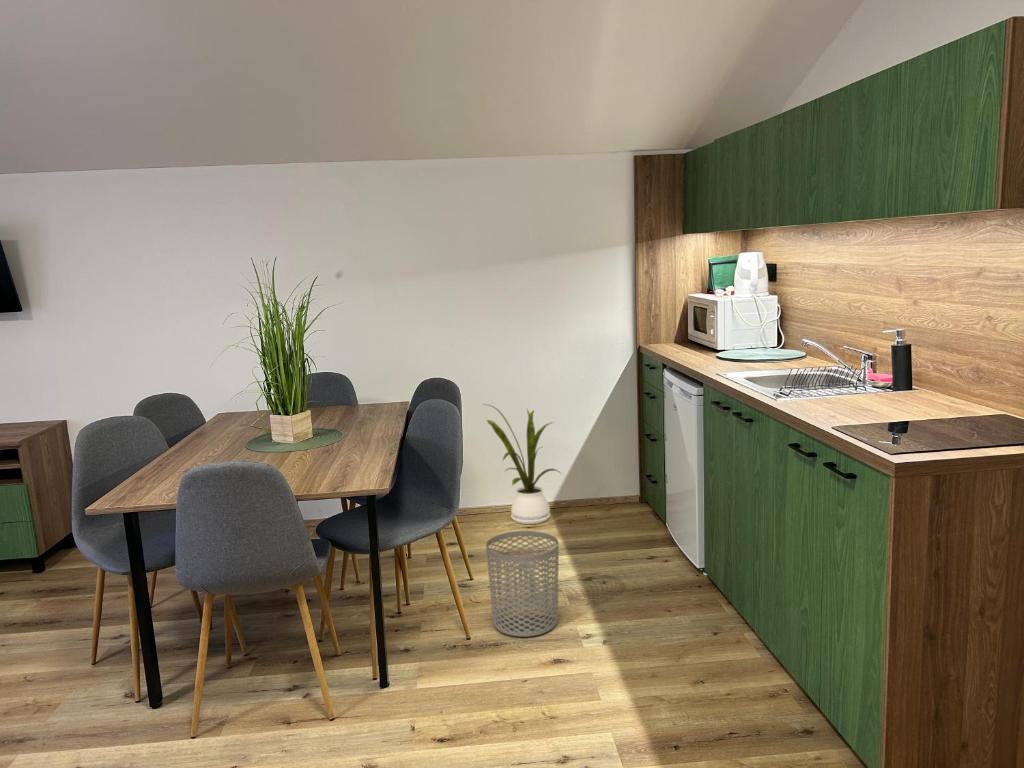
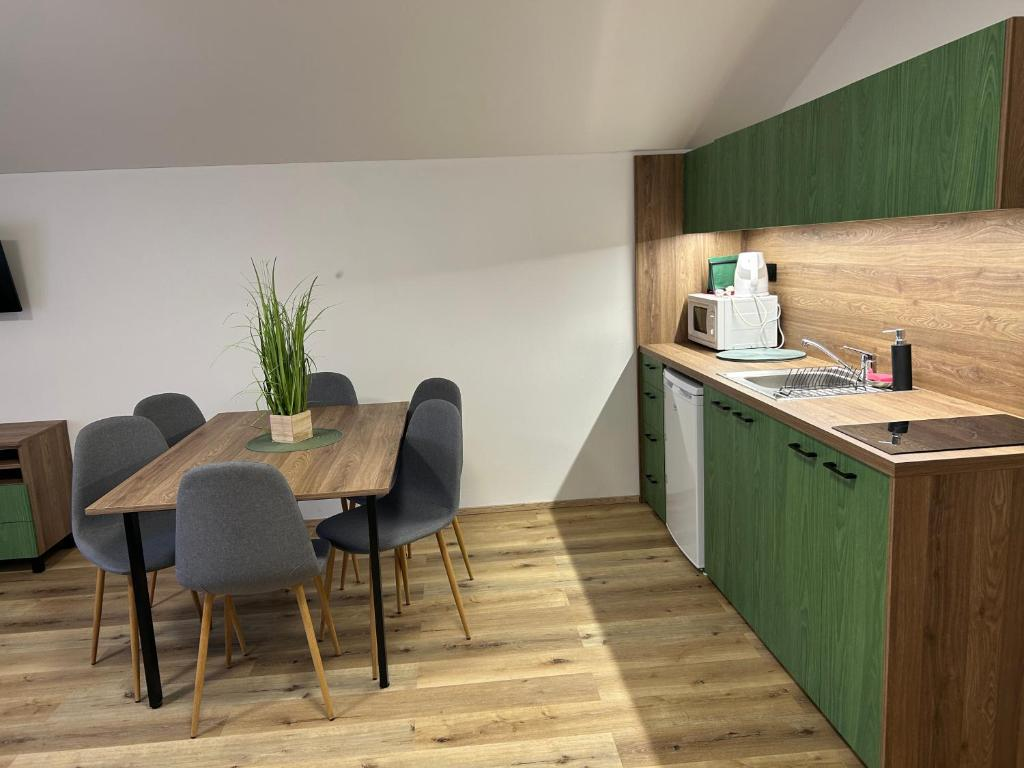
- house plant (523, 460)
- waste bin (524, 583)
